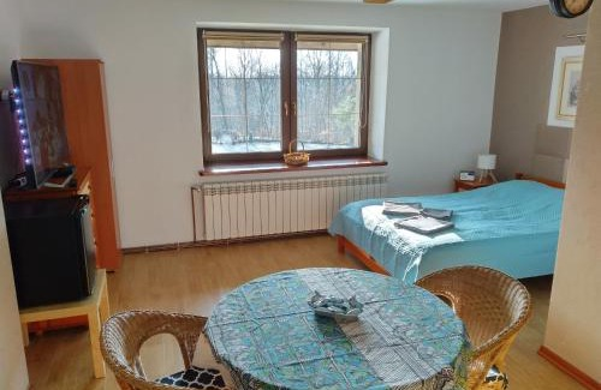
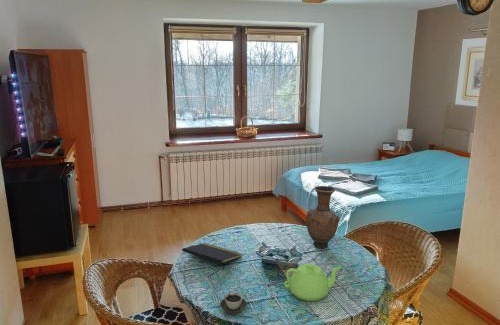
+ notepad (212, 252)
+ teapot (312, 278)
+ cup (233, 303)
+ vase (322, 217)
